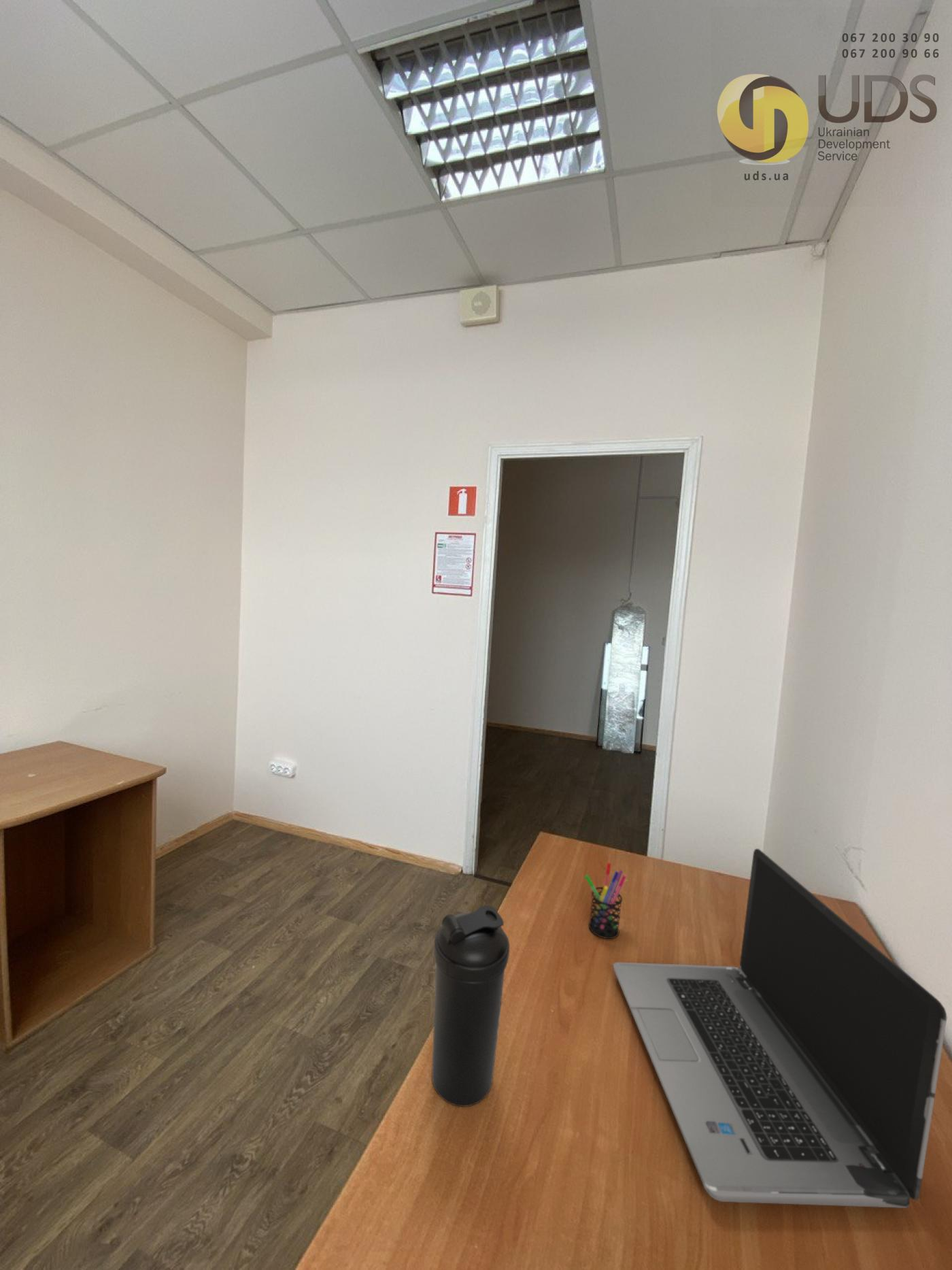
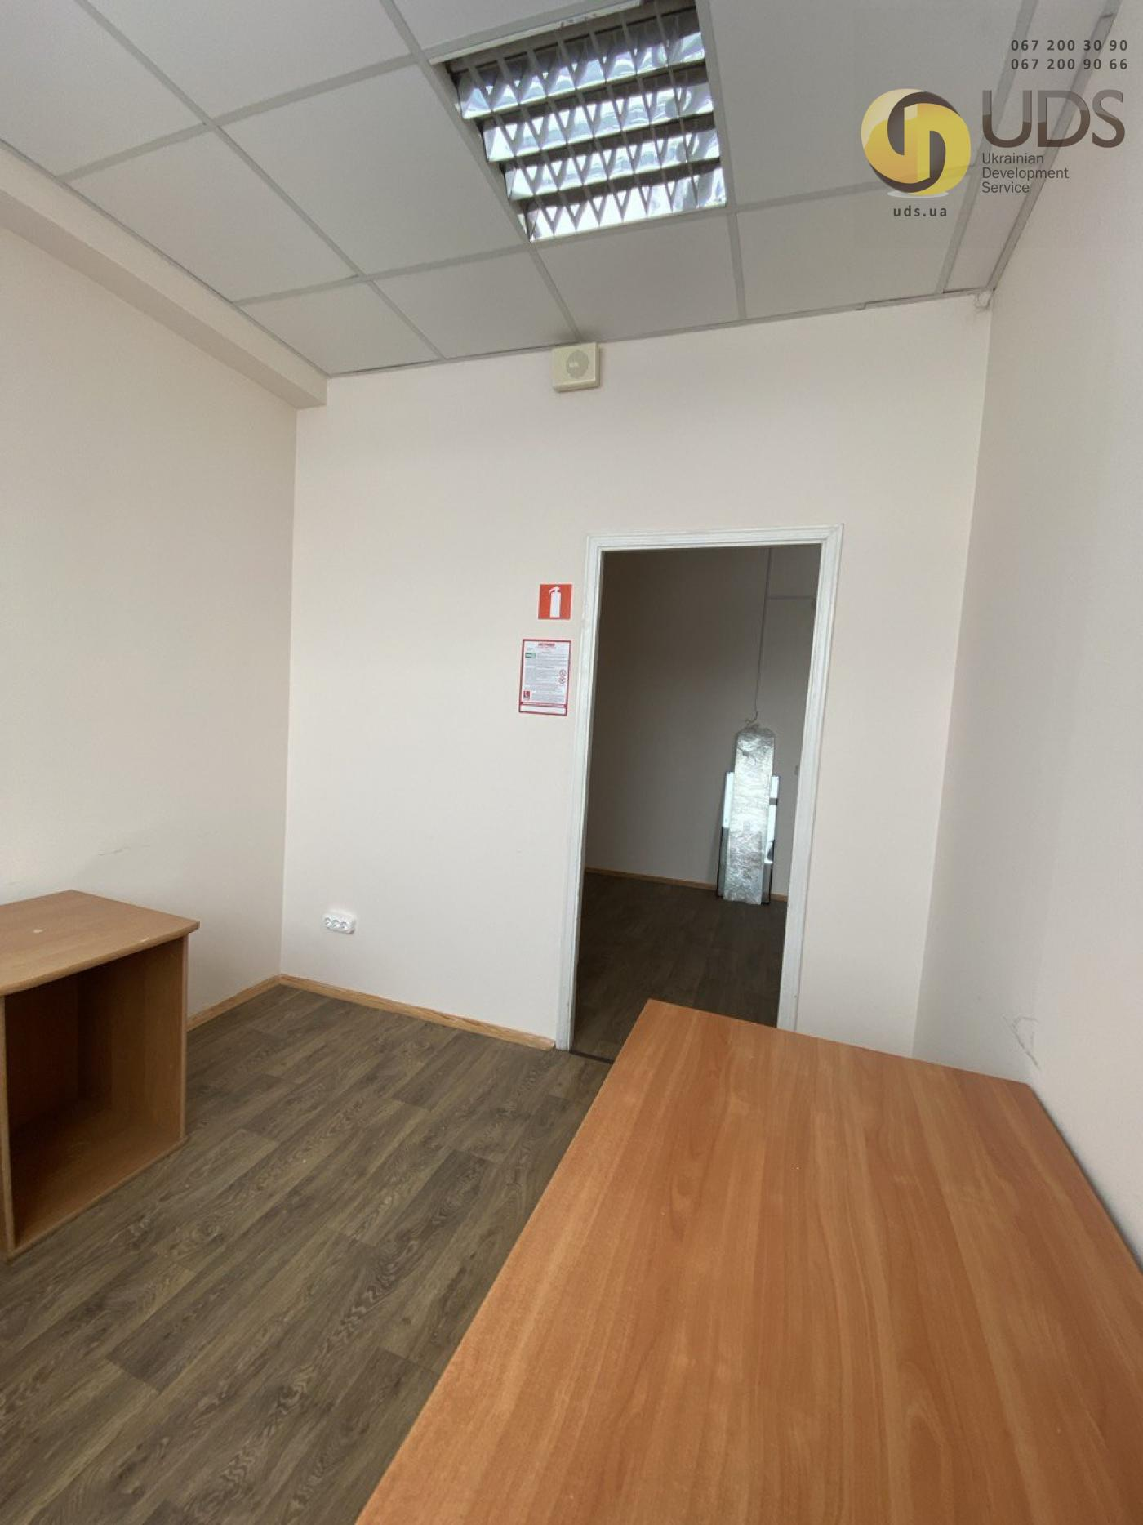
- water bottle (468, 997)
- laptop computer (738, 986)
- pen holder (602, 898)
